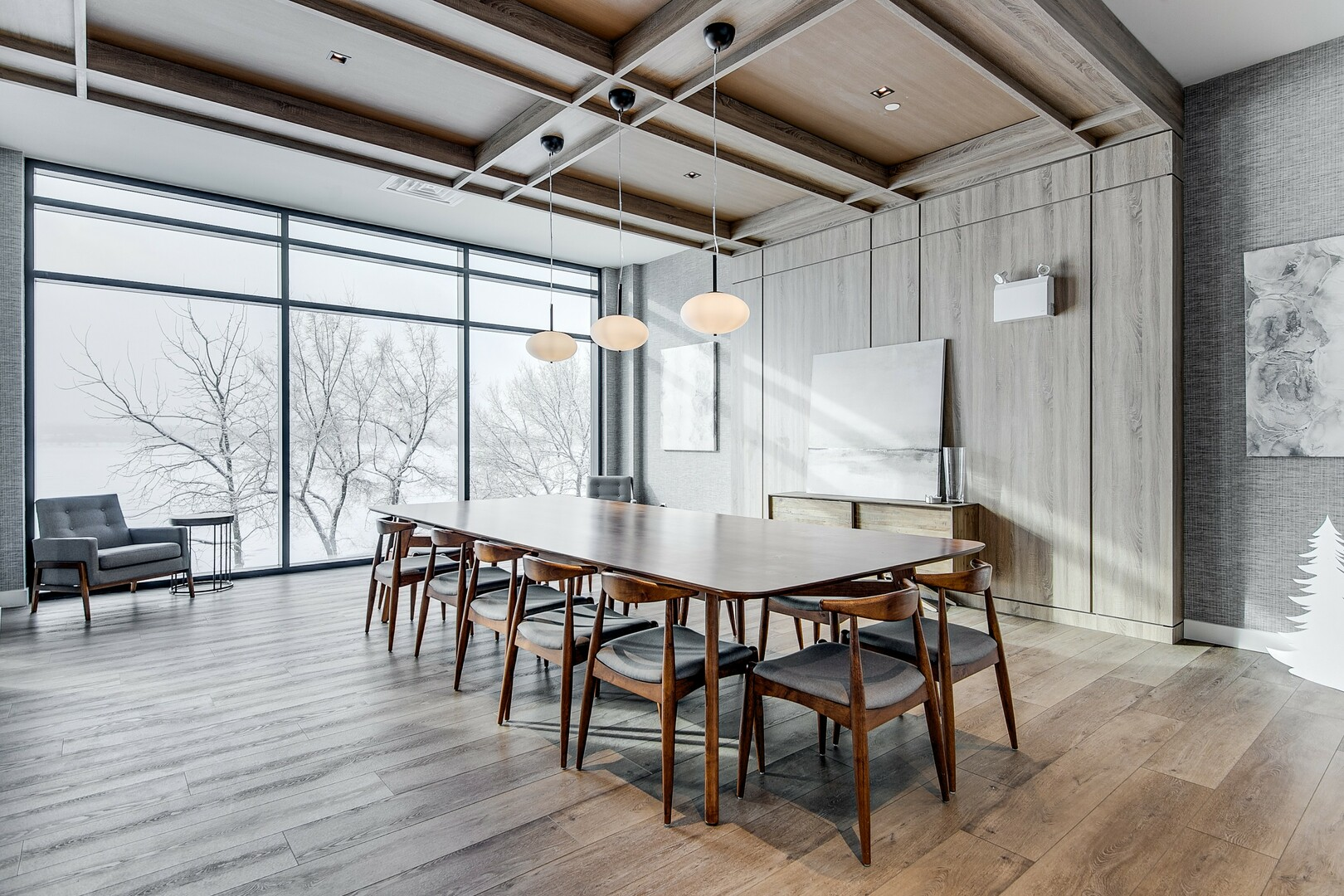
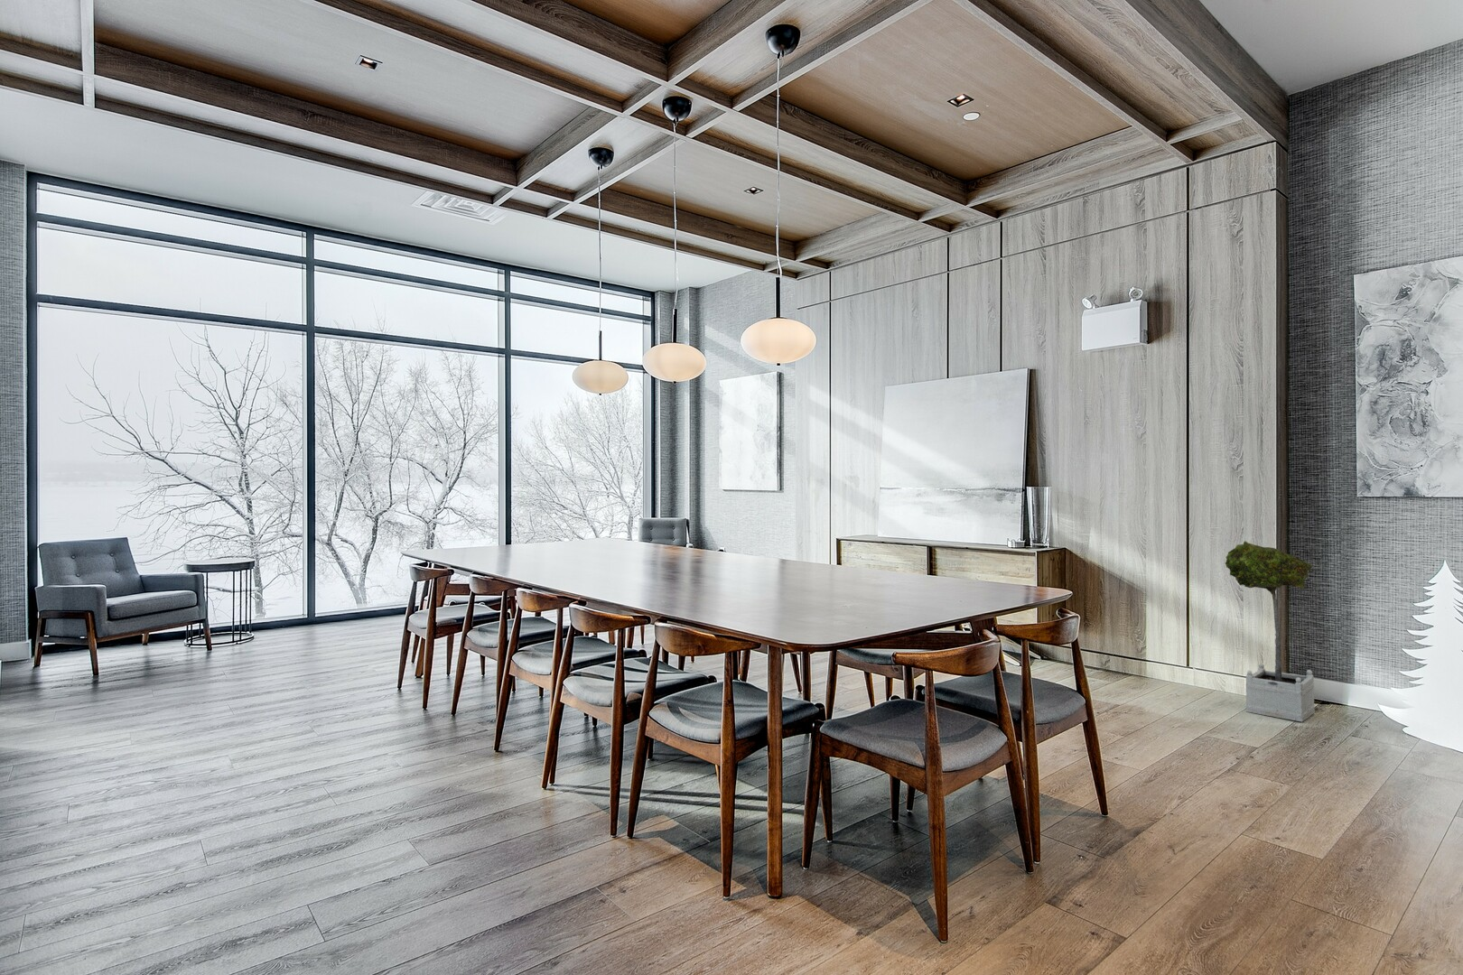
+ potted tree (1275, 626)
